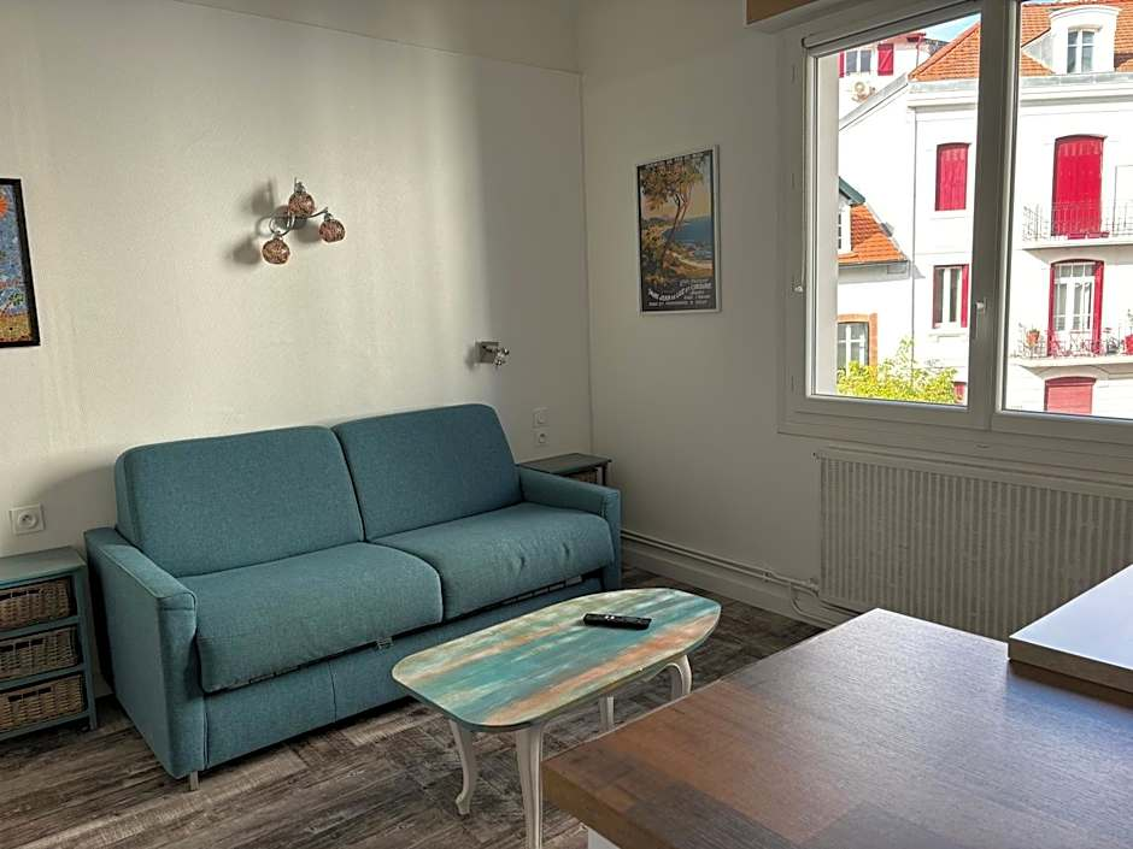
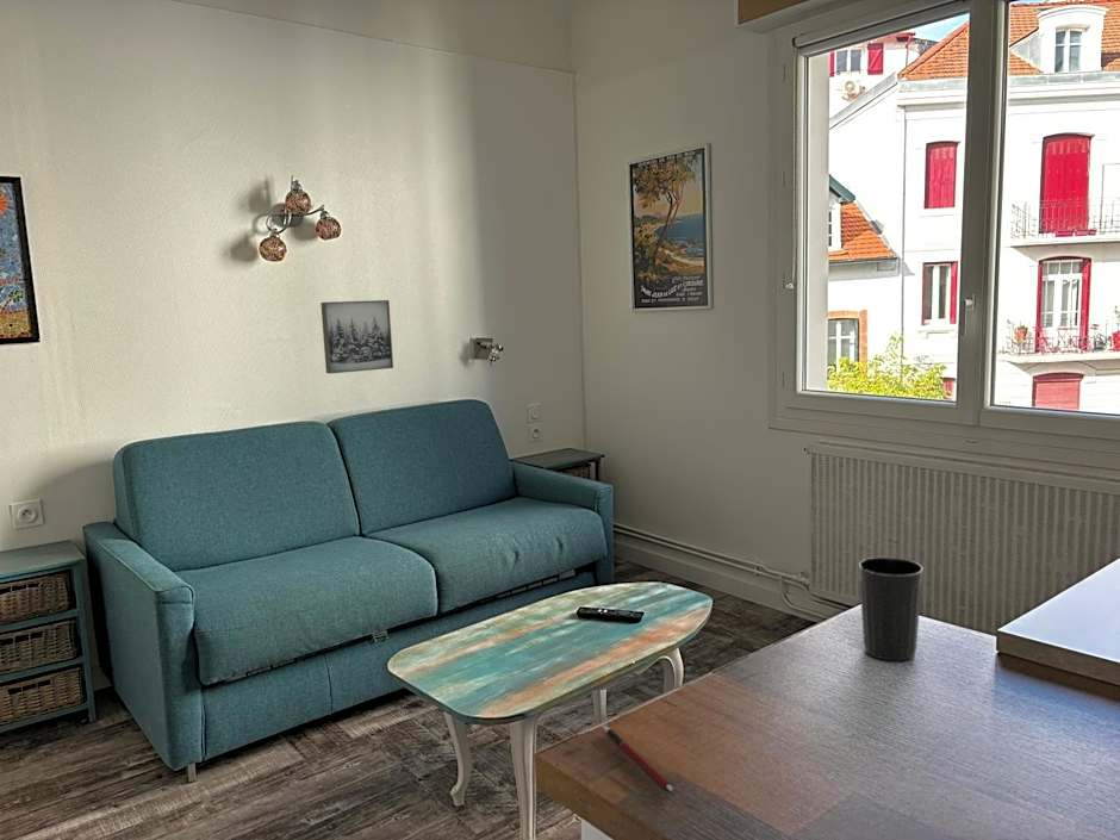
+ pen (634, 754)
+ wall art (357, 336)
+ cup (889, 609)
